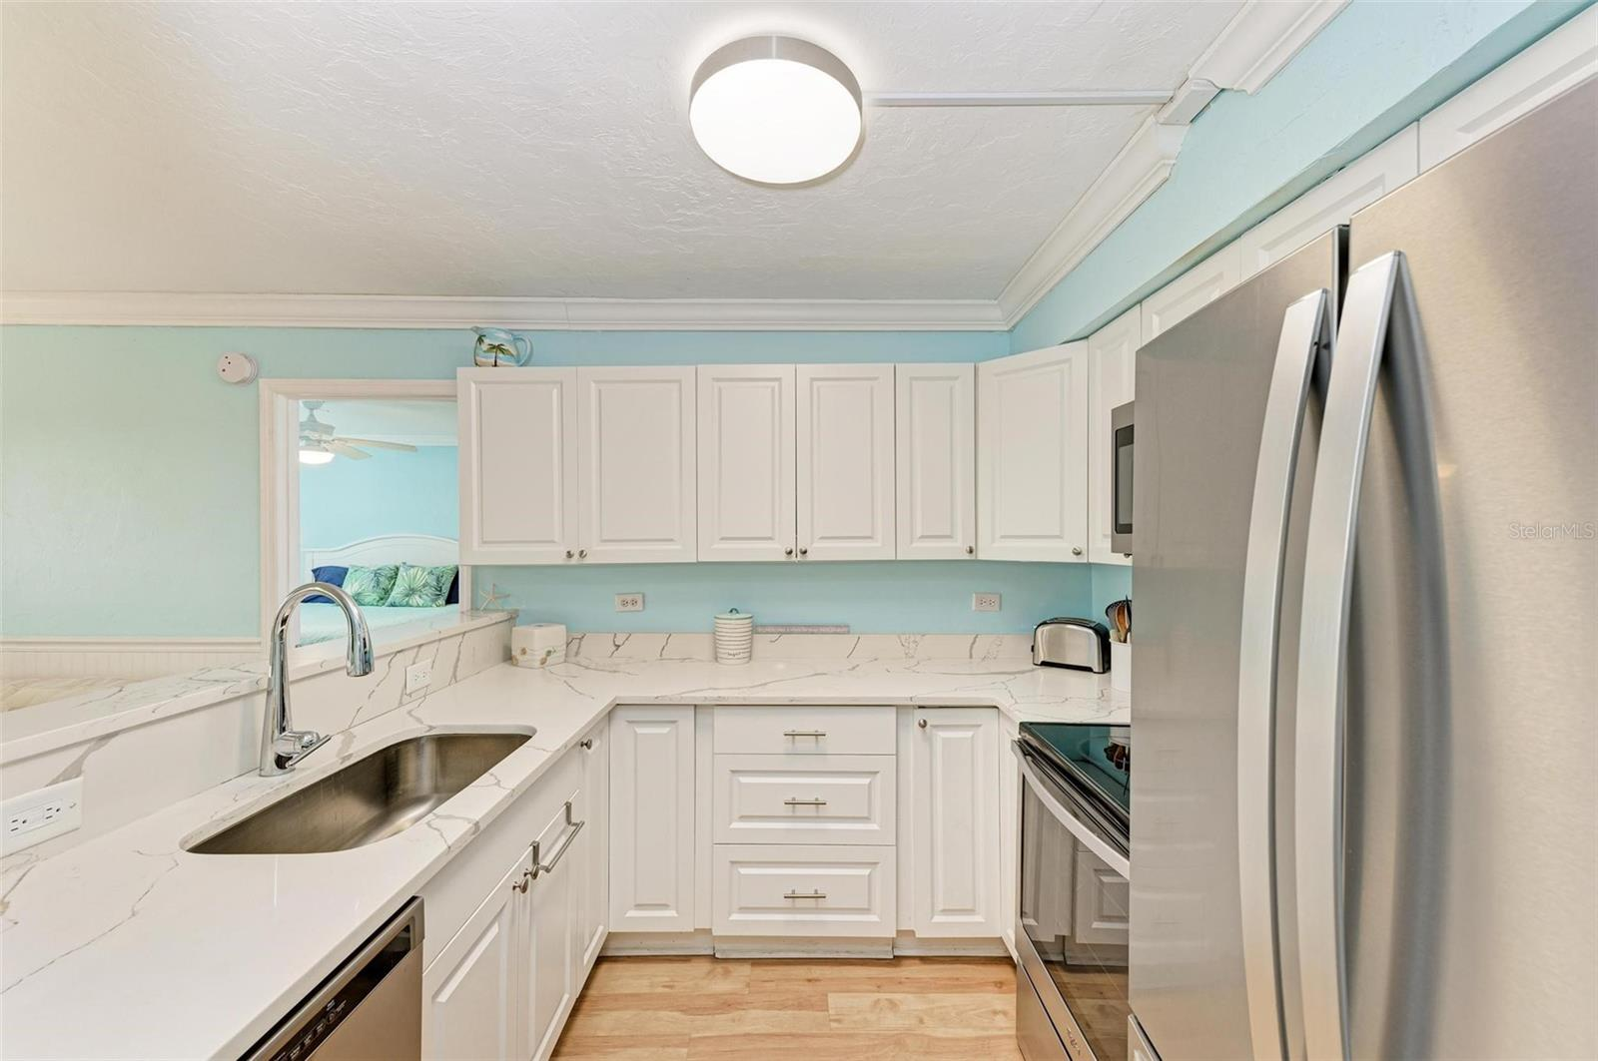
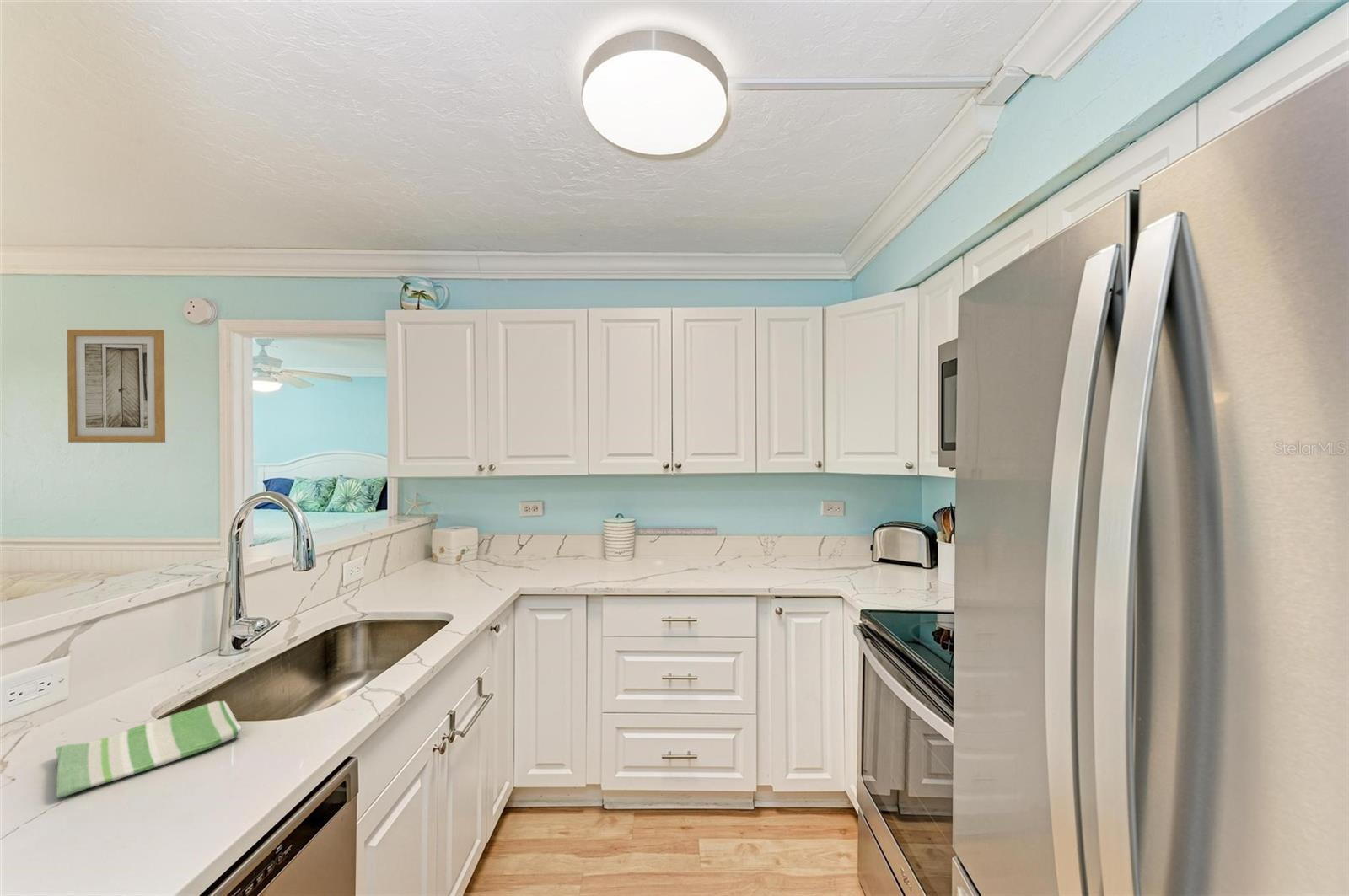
+ wall art (116, 386)
+ dish towel (153, 741)
